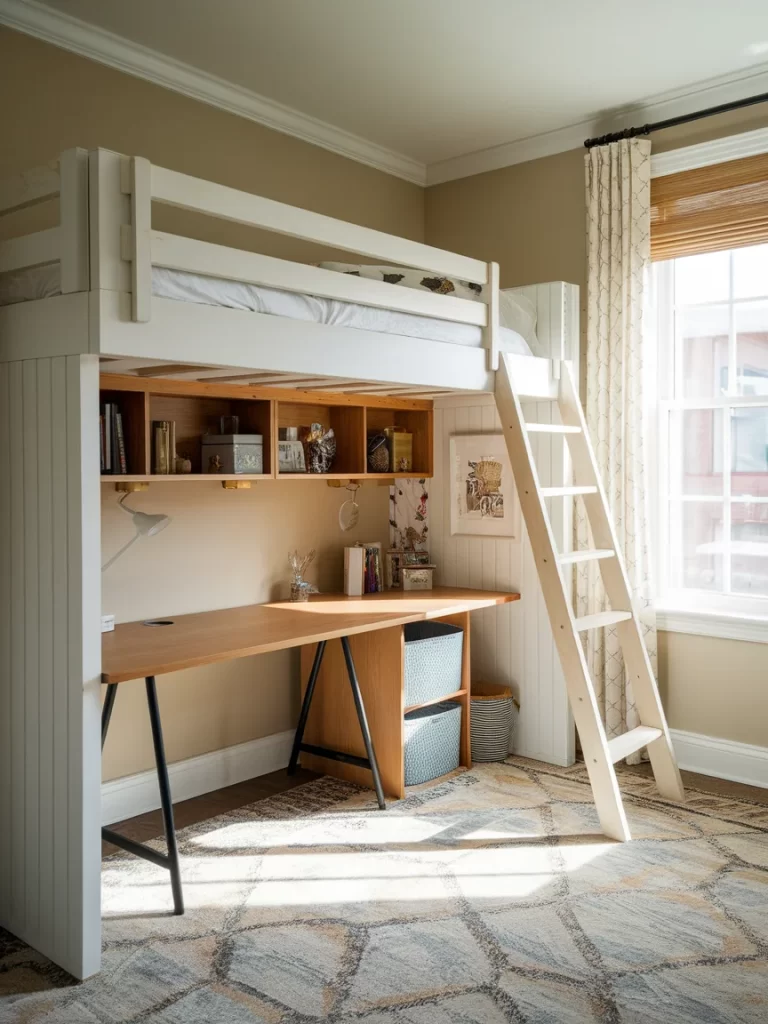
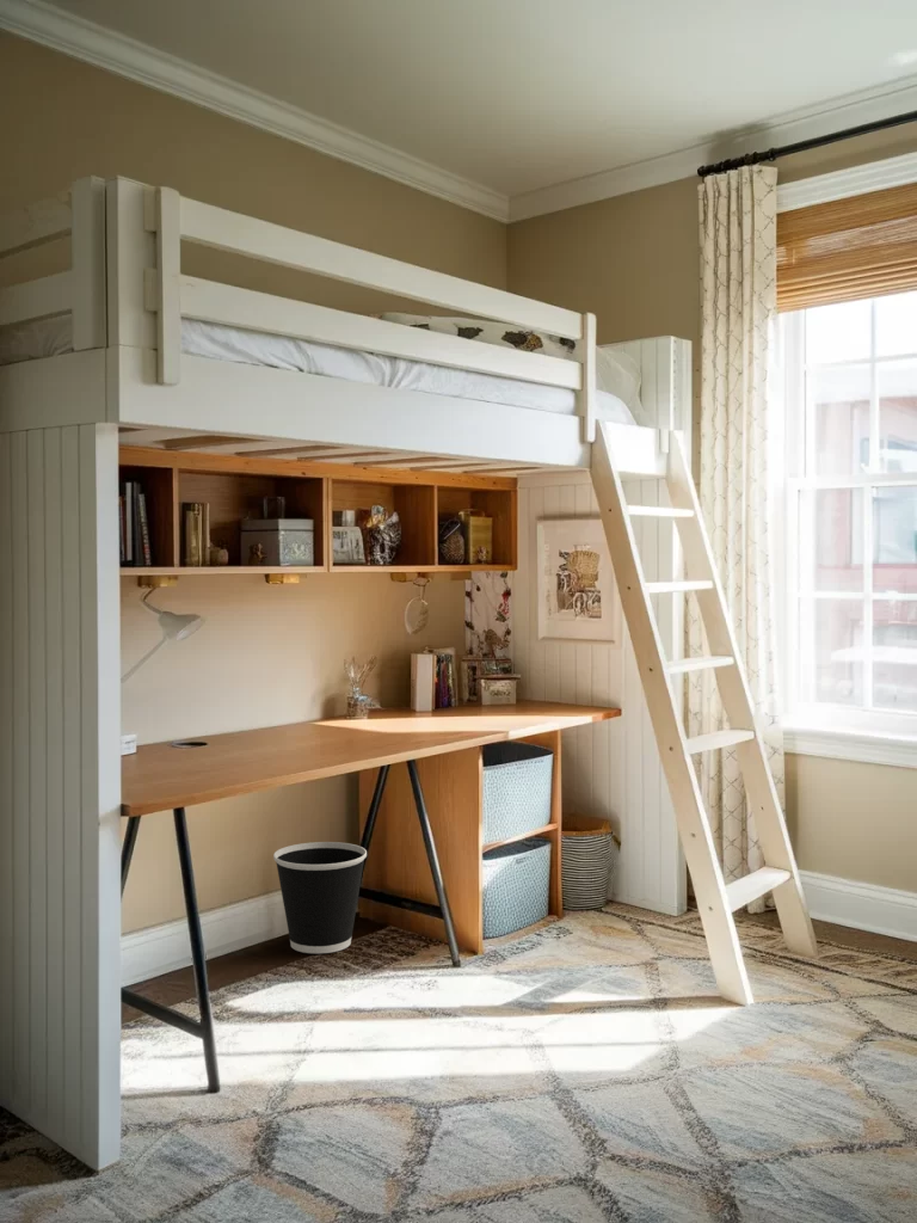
+ wastebasket (320, 898)
